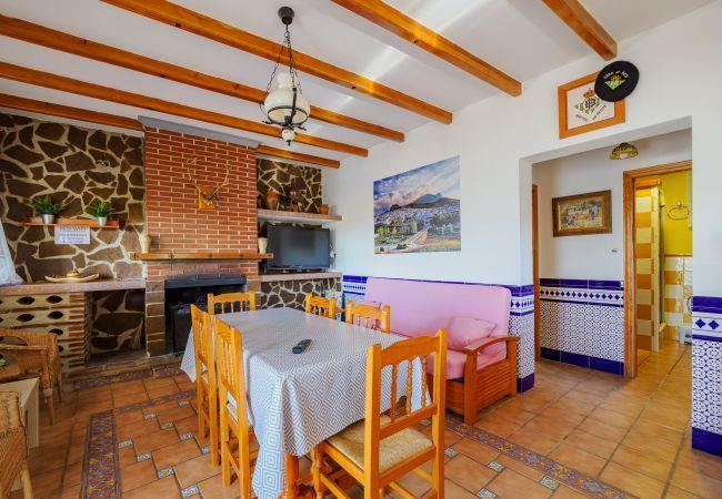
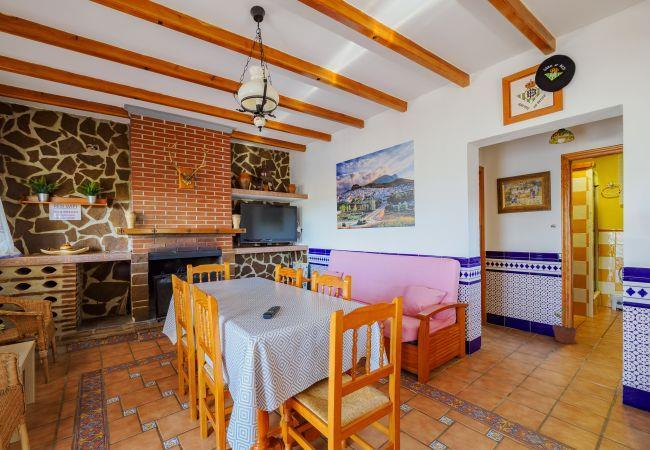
+ potted plant (564, 325)
